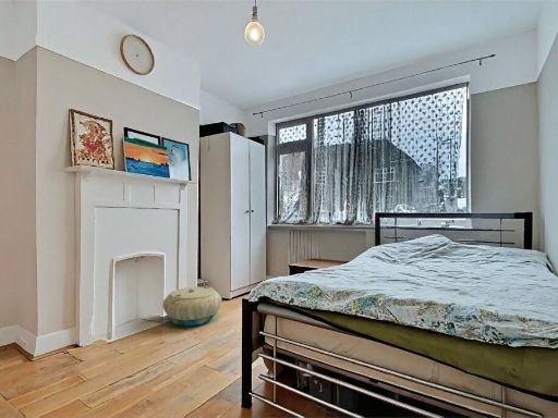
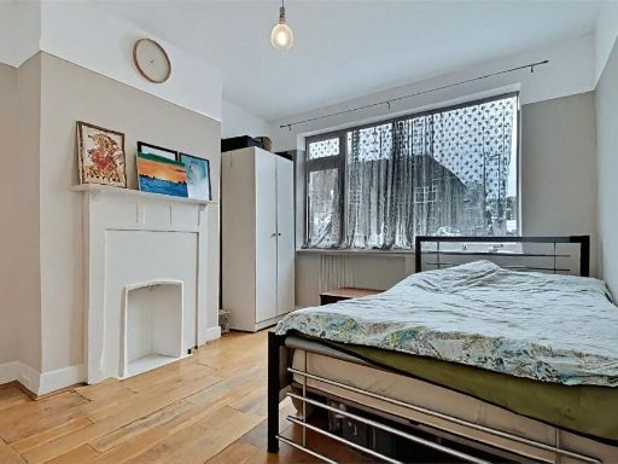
- basket (193, 304)
